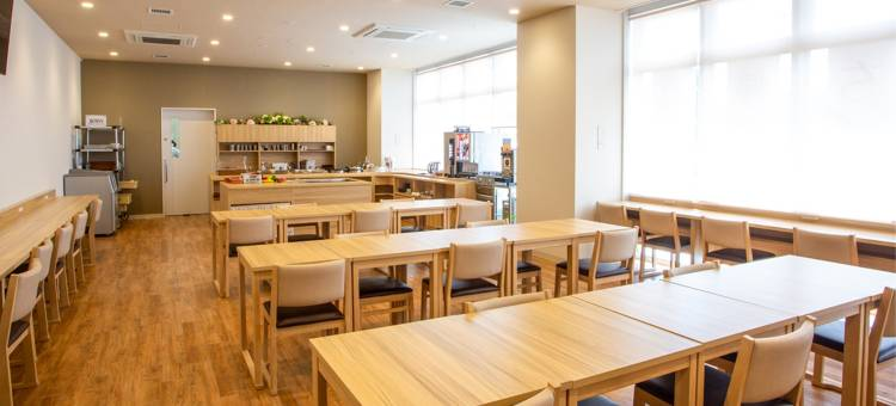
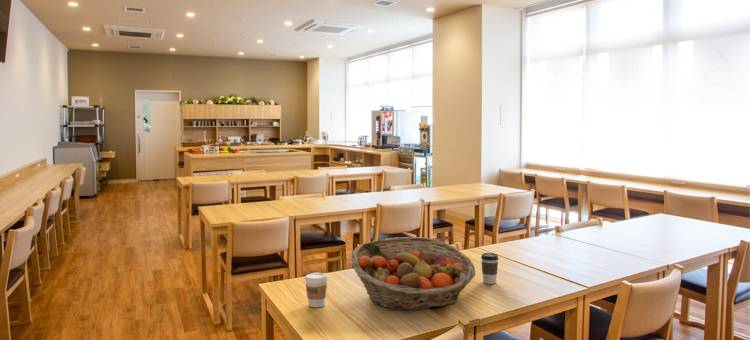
+ fruit basket (412, 271)
+ coffee cup (489, 268)
+ coffee cup (316, 289)
